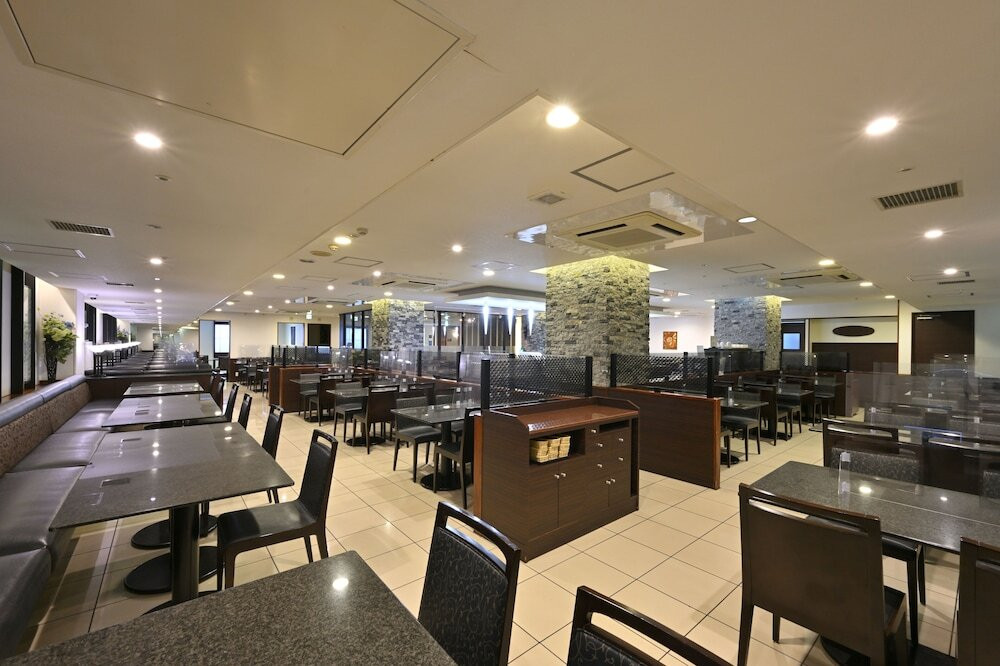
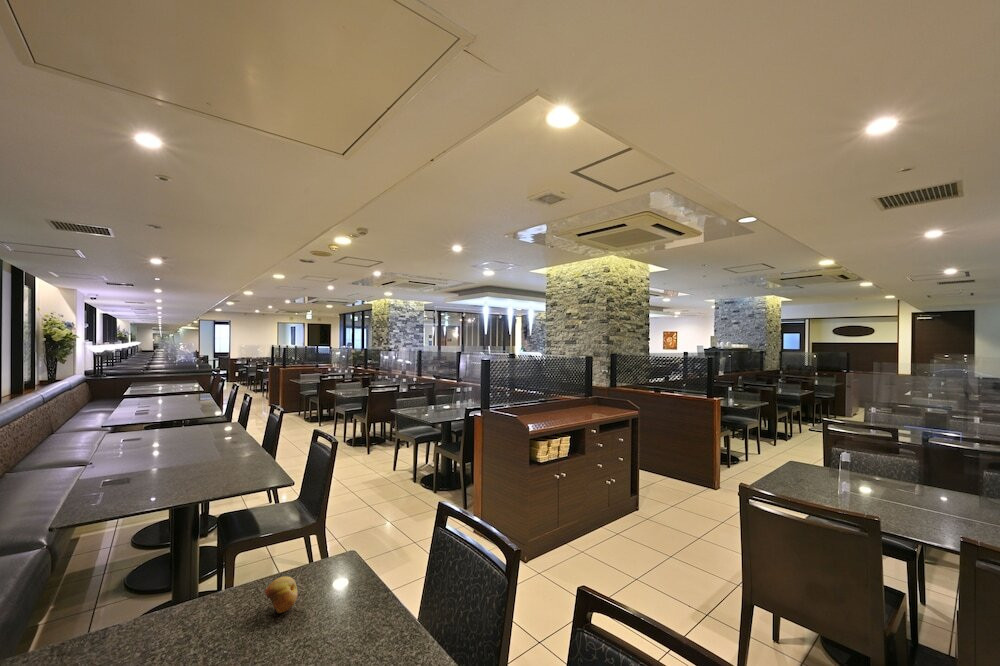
+ fruit (281, 594)
